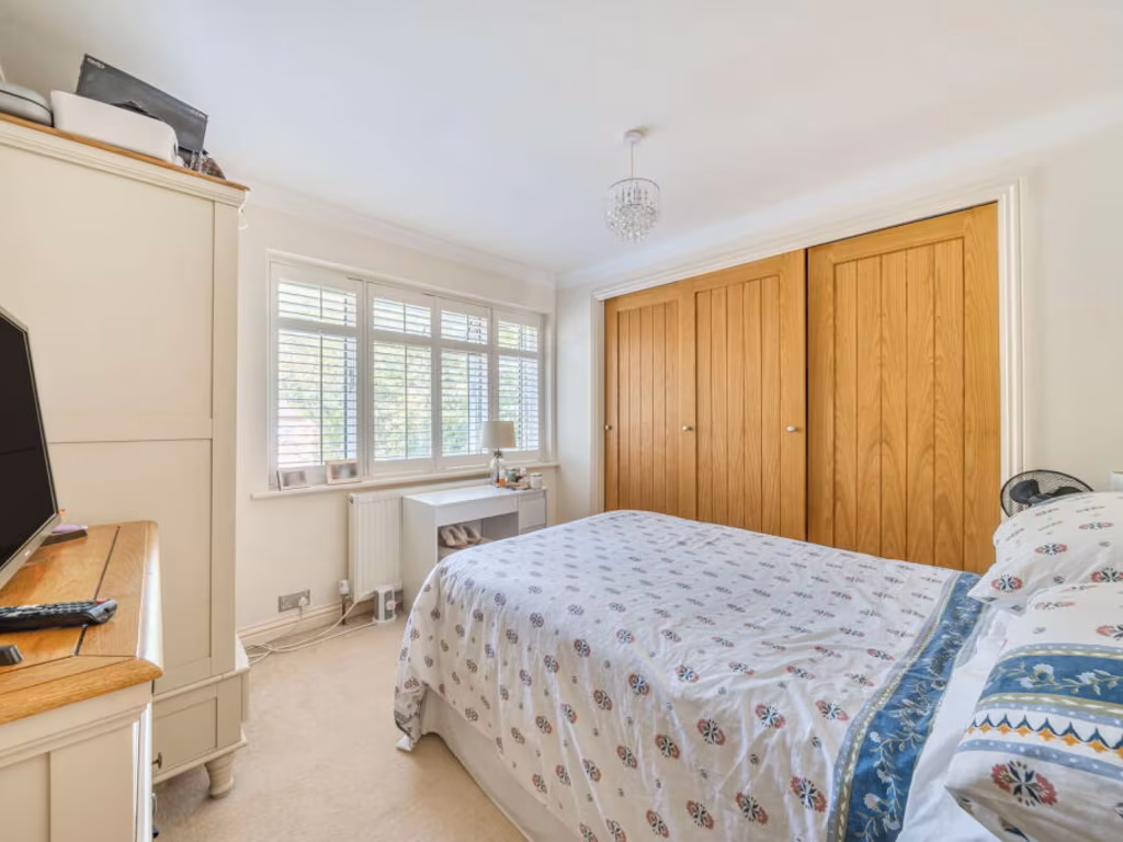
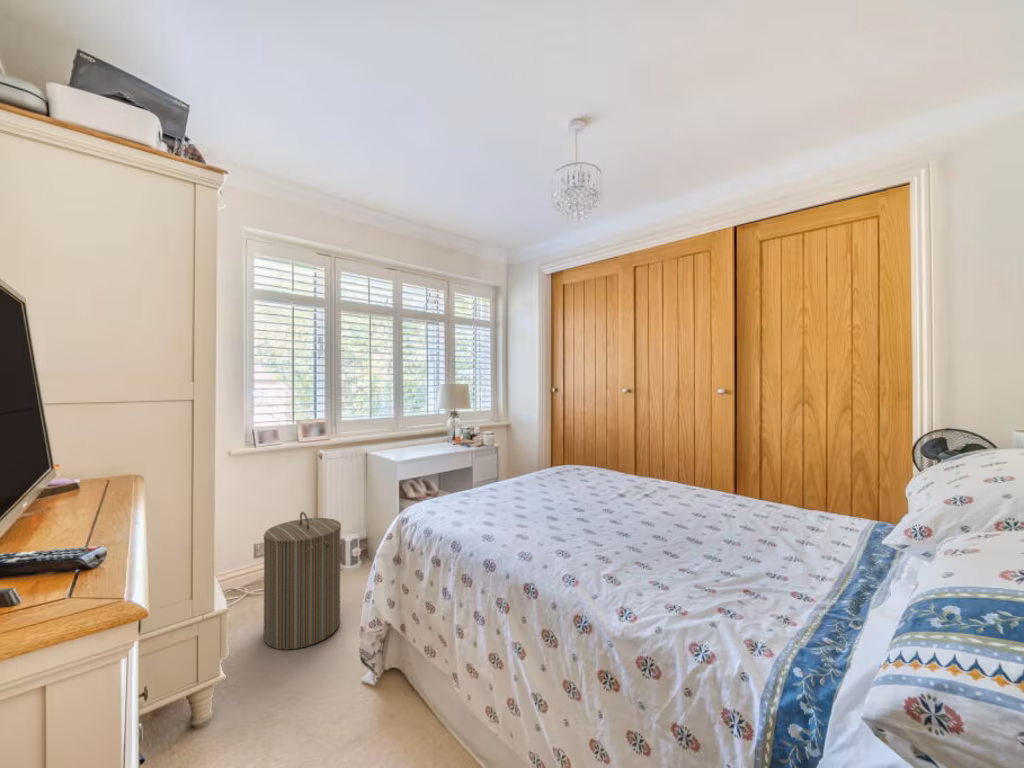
+ laundry hamper (303, 570)
